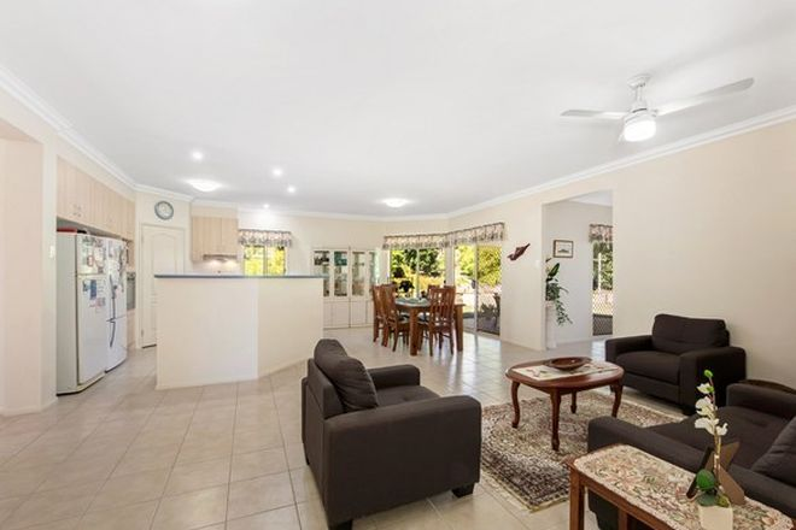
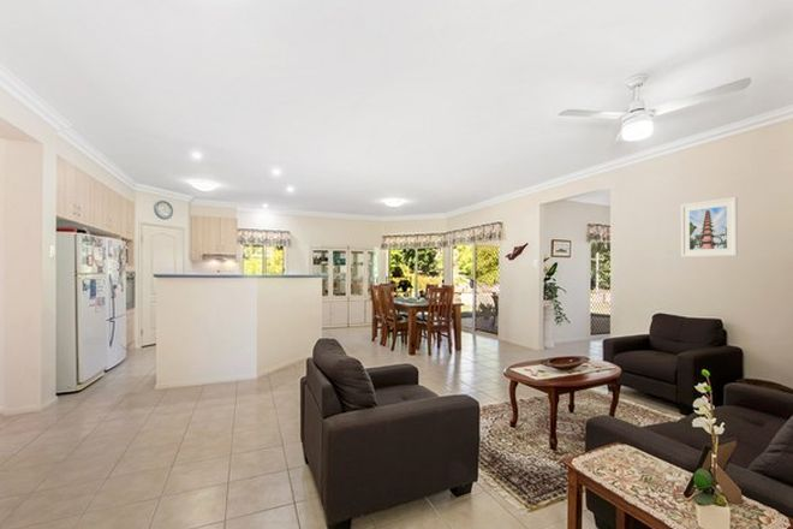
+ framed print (706, 228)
